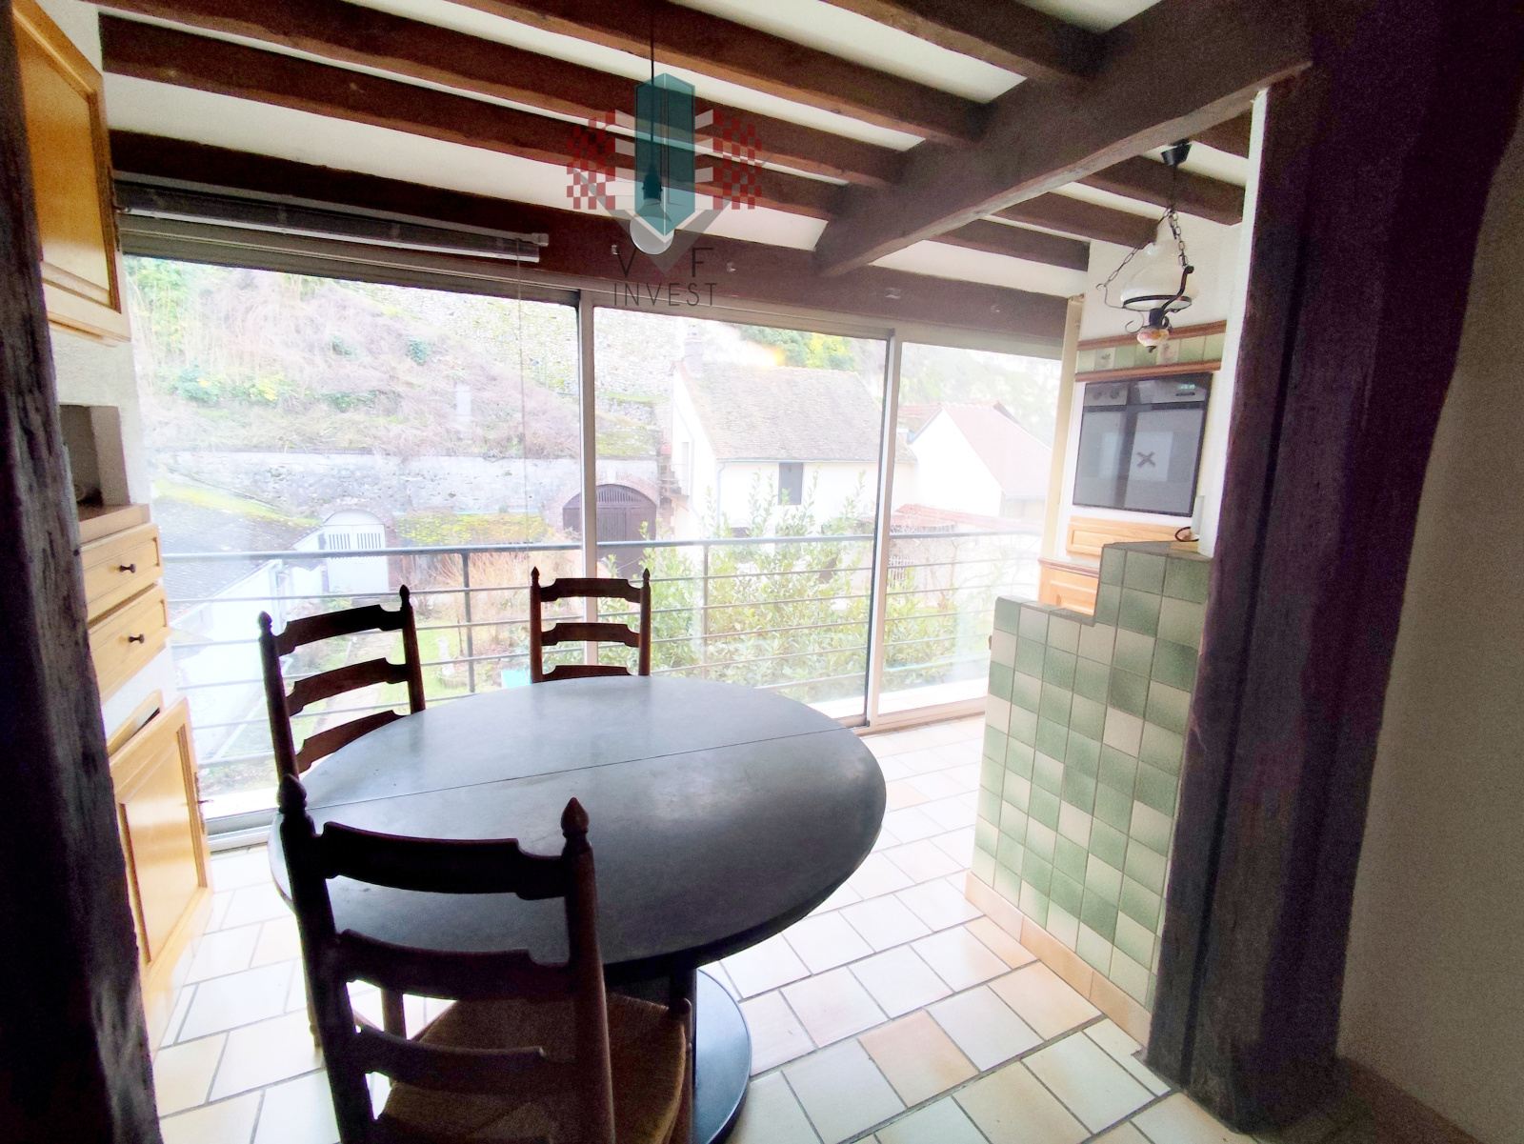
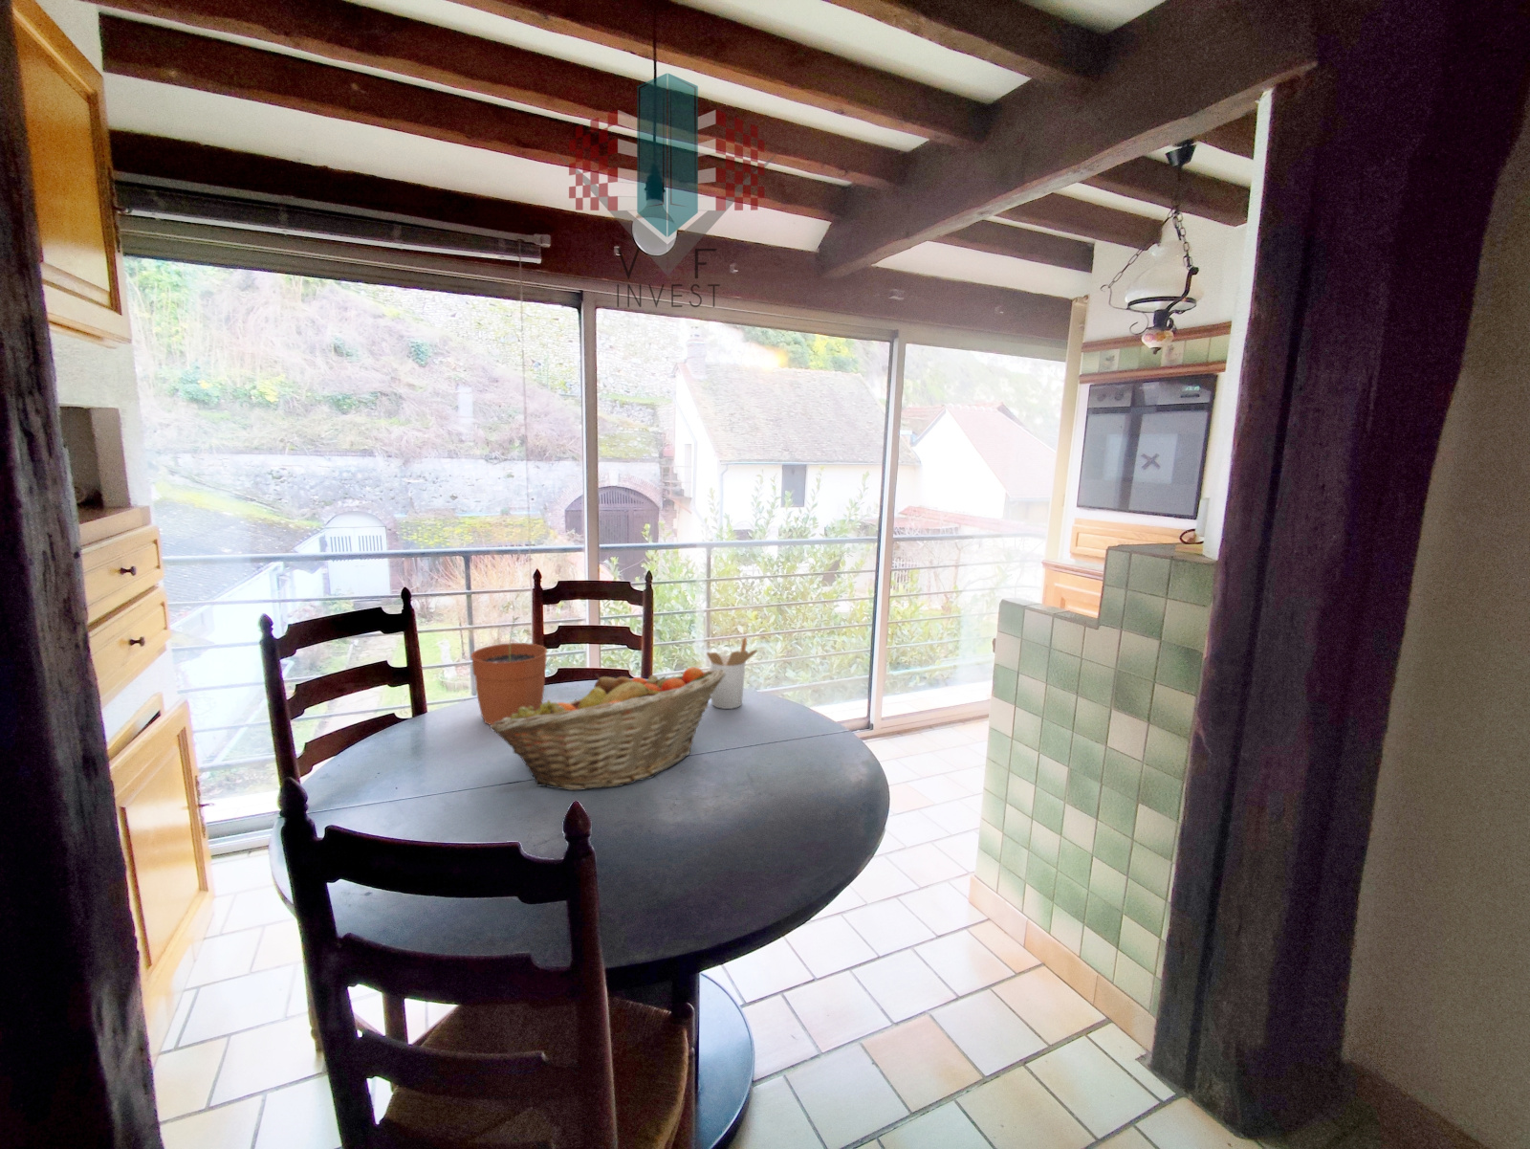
+ utensil holder (732, 673)
+ fruit basket (615, 715)
+ plant pot (509, 667)
